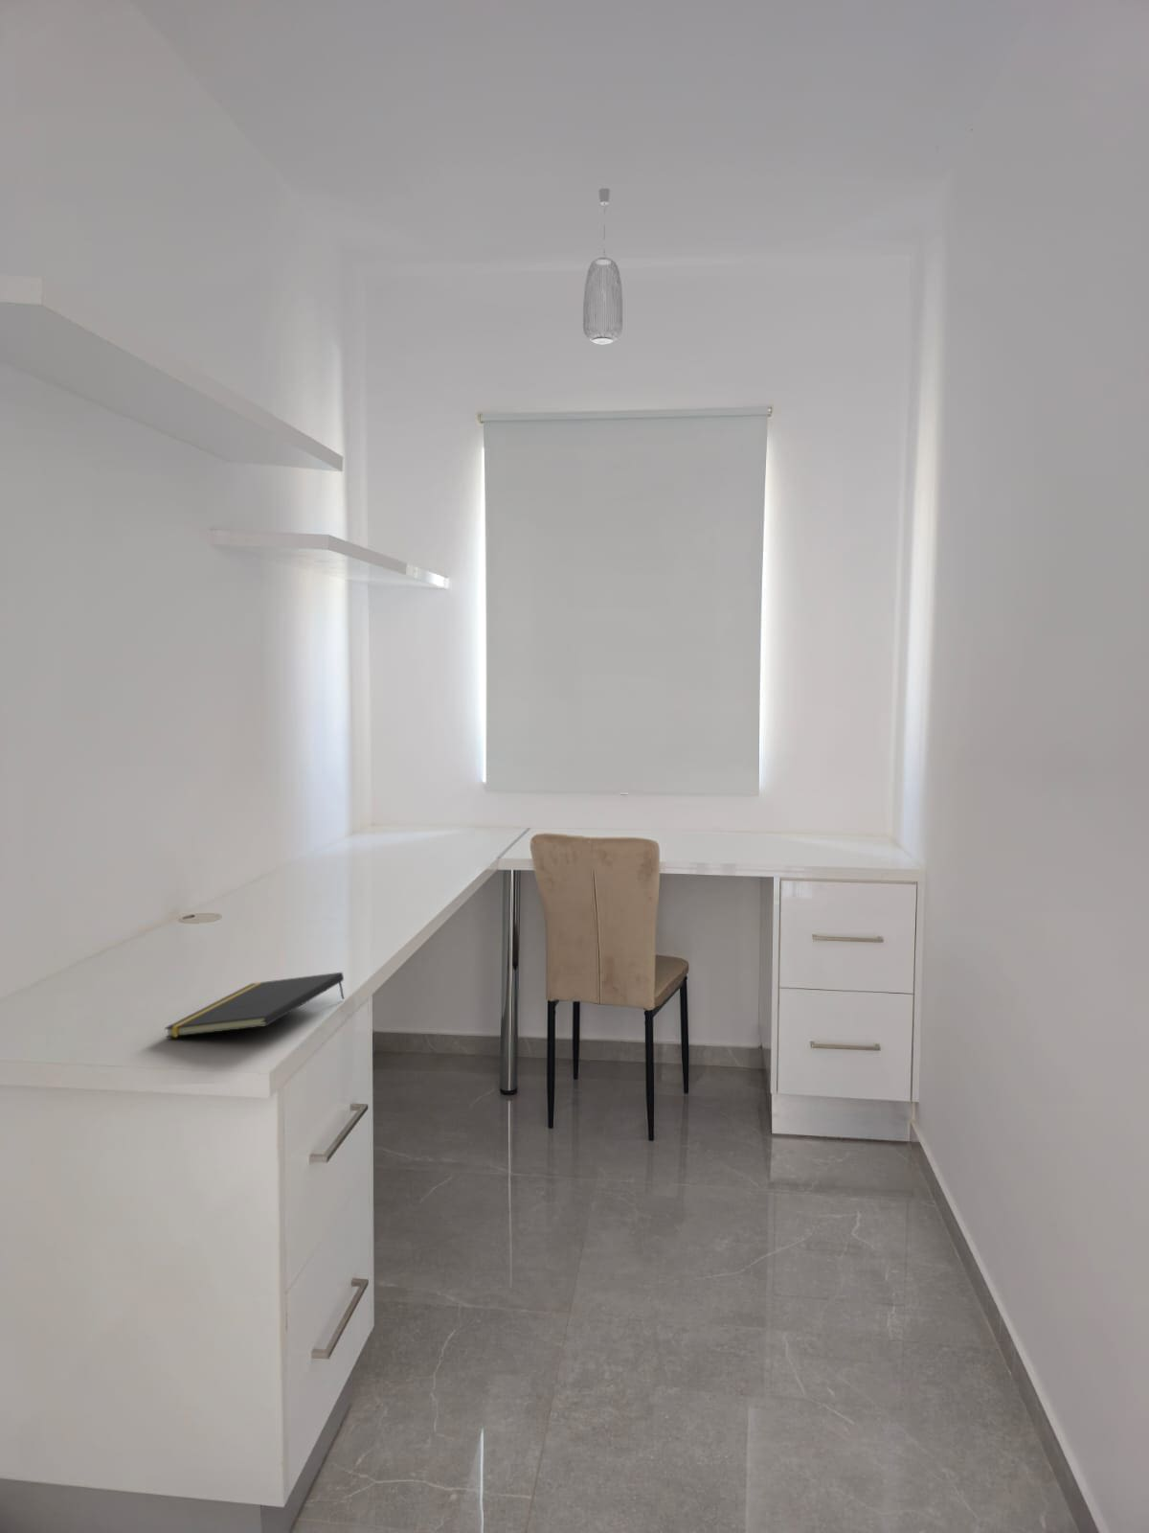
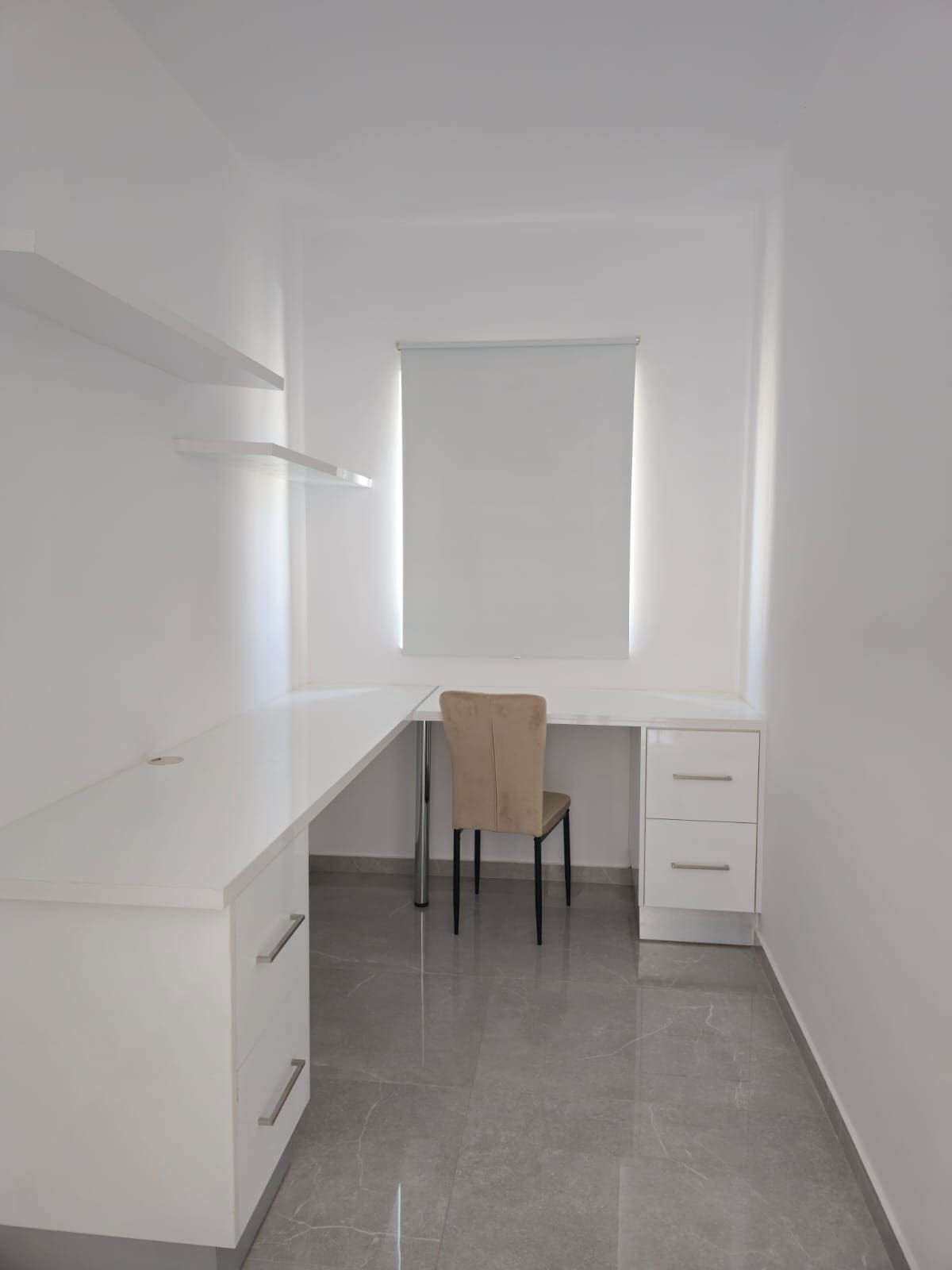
- pendant light (603, 267)
- notepad (258, 1003)
